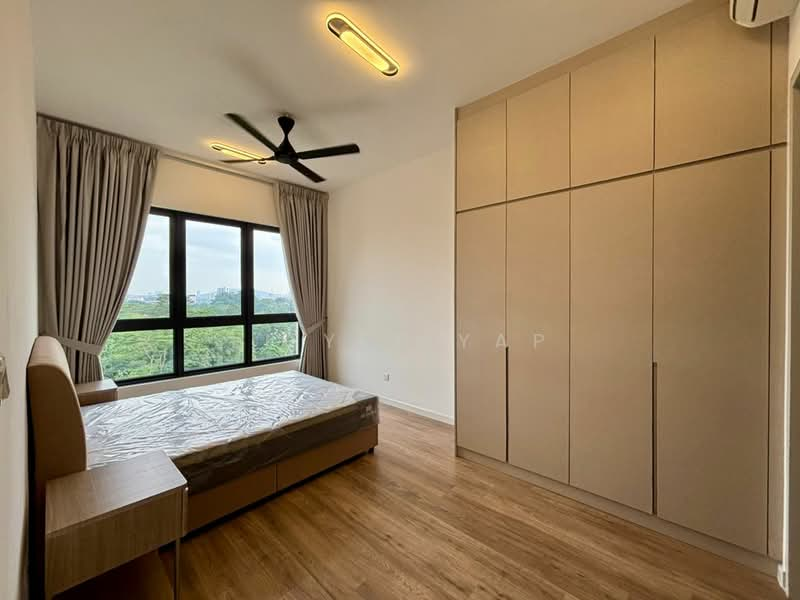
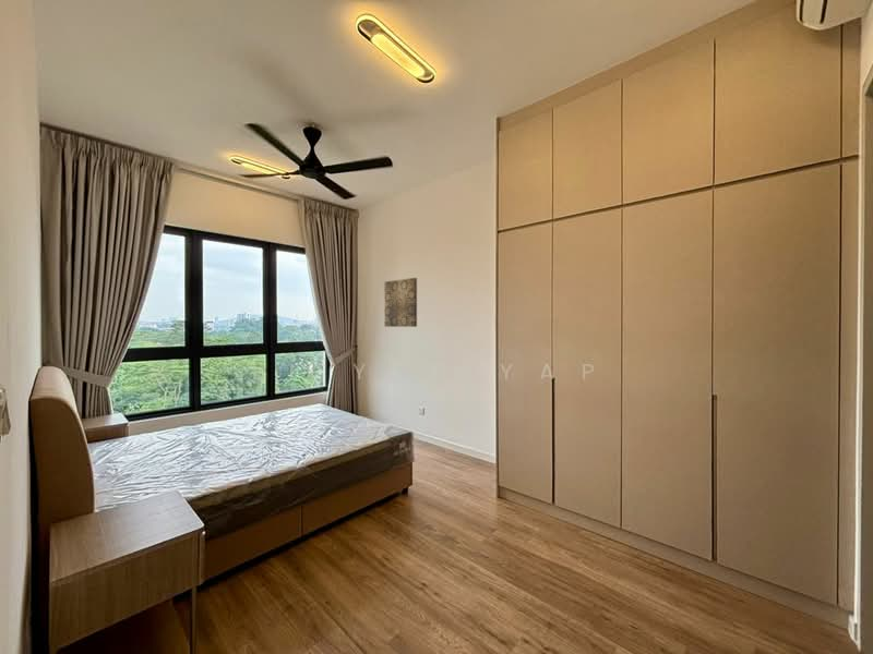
+ wall art (399, 303)
